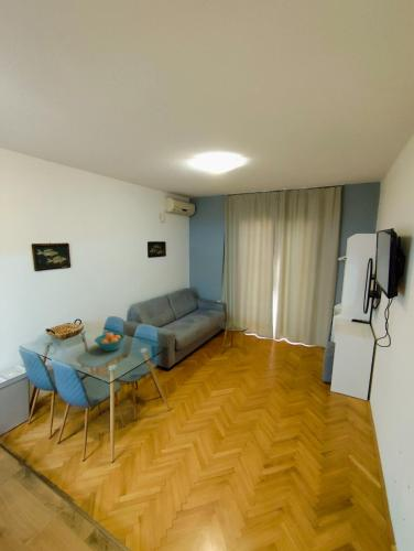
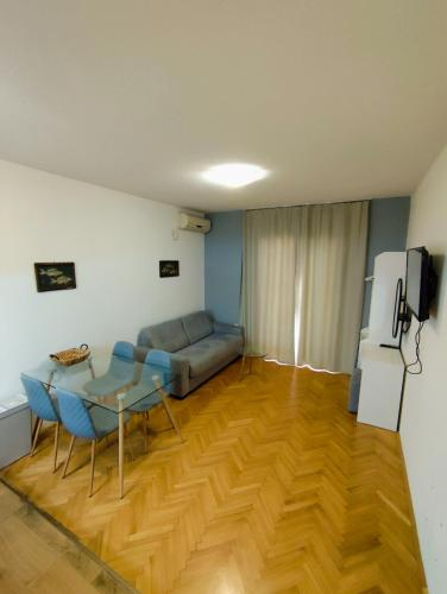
- fruit bowl (110, 341)
